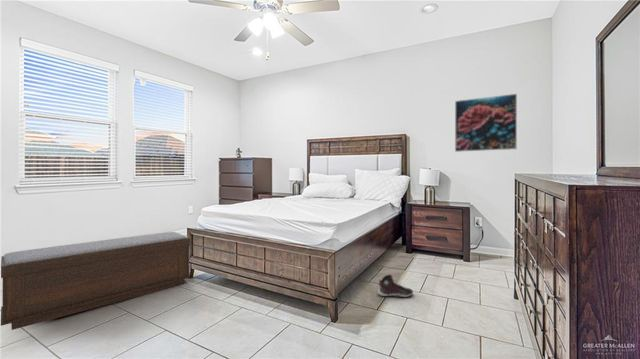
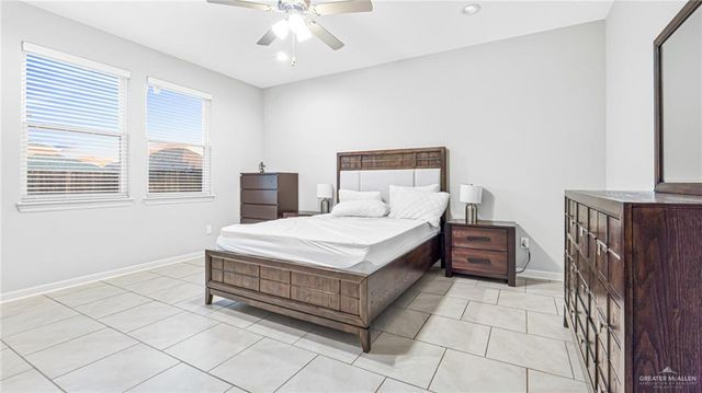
- sneaker (395, 285)
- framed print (484, 124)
- bench (108, 269)
